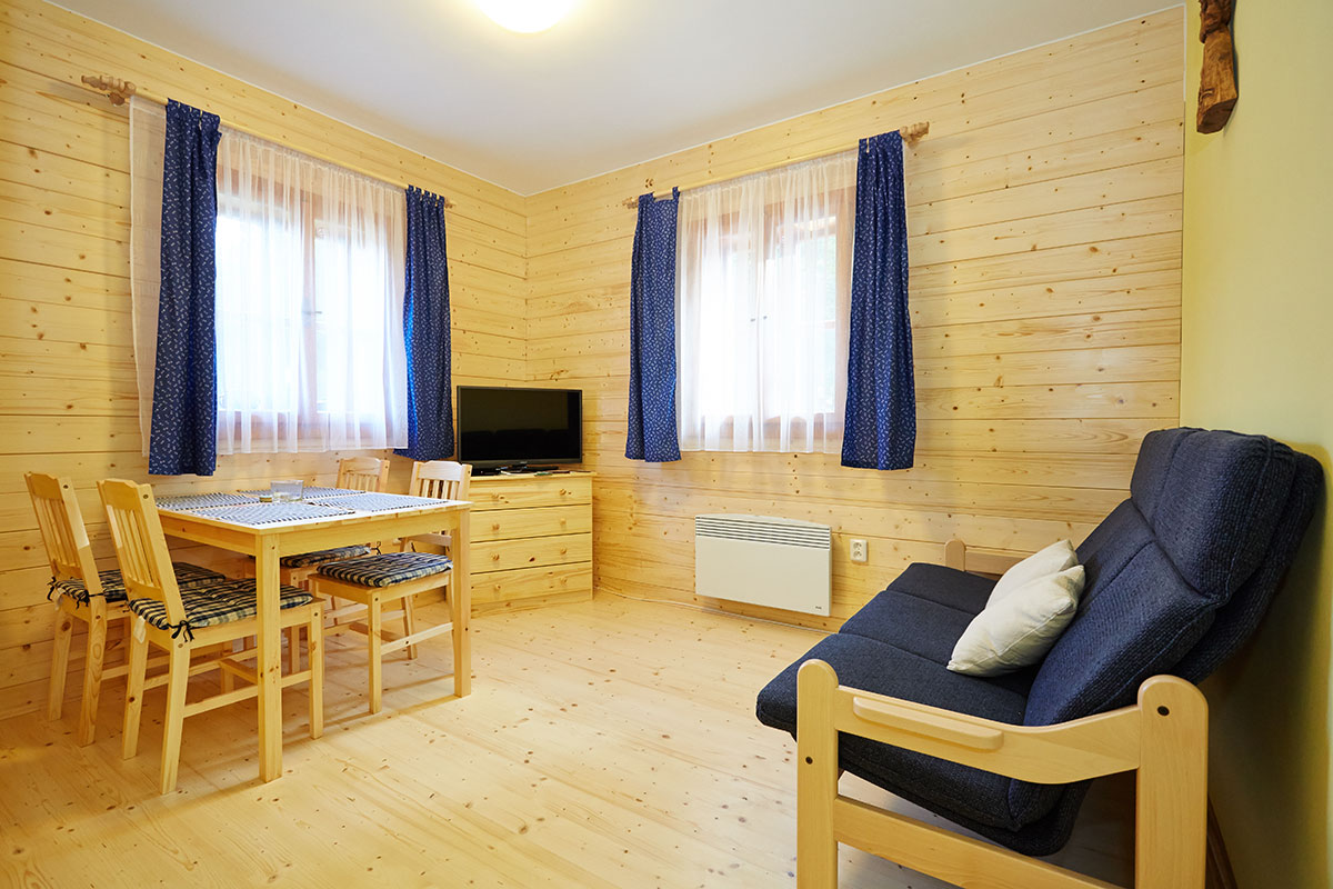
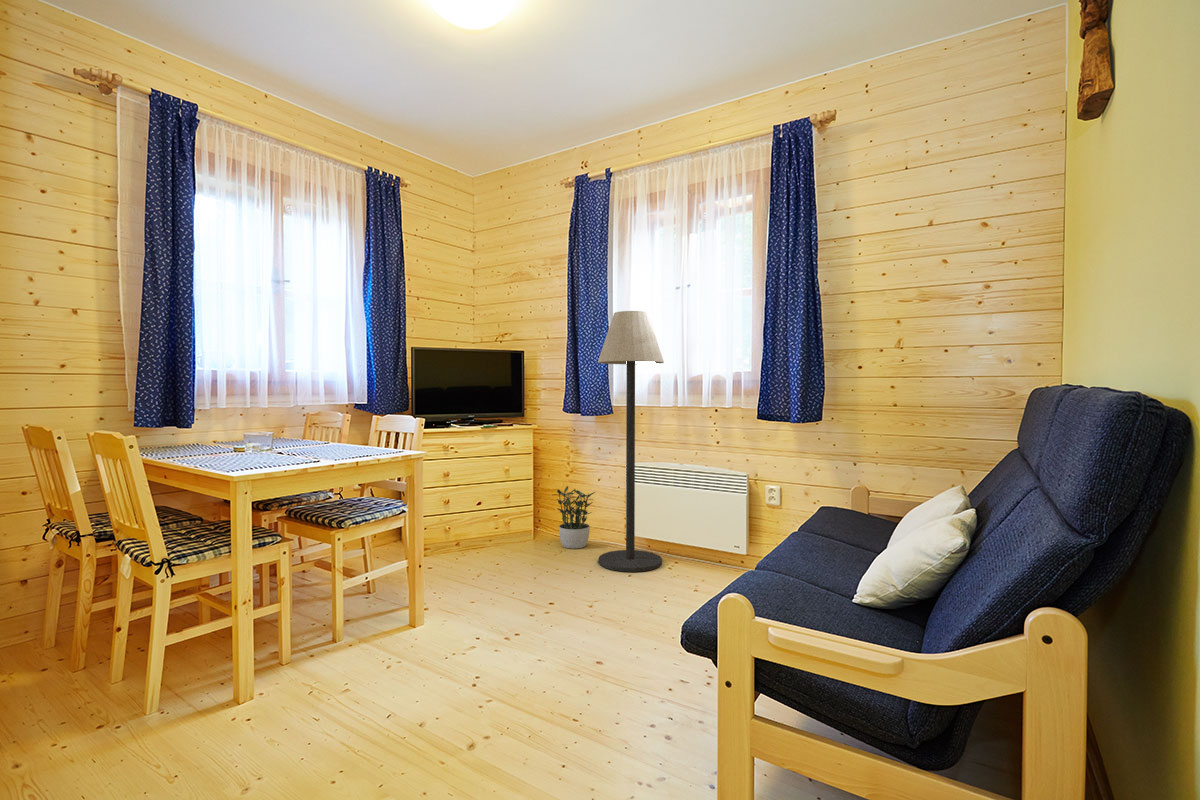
+ floor lamp (630, 437)
+ potted plant (573, 515)
